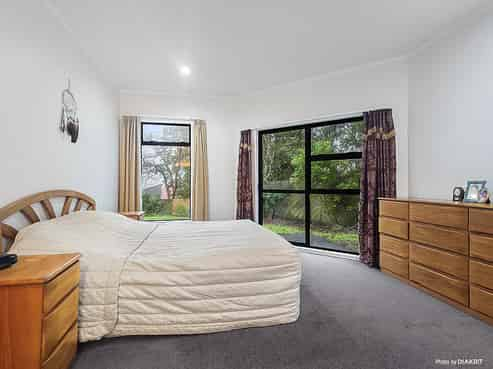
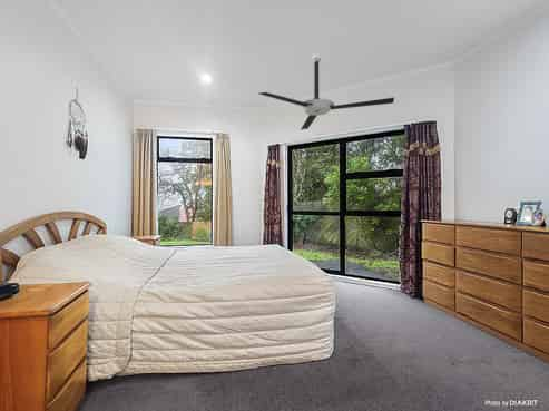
+ ceiling fan (317, 85)
